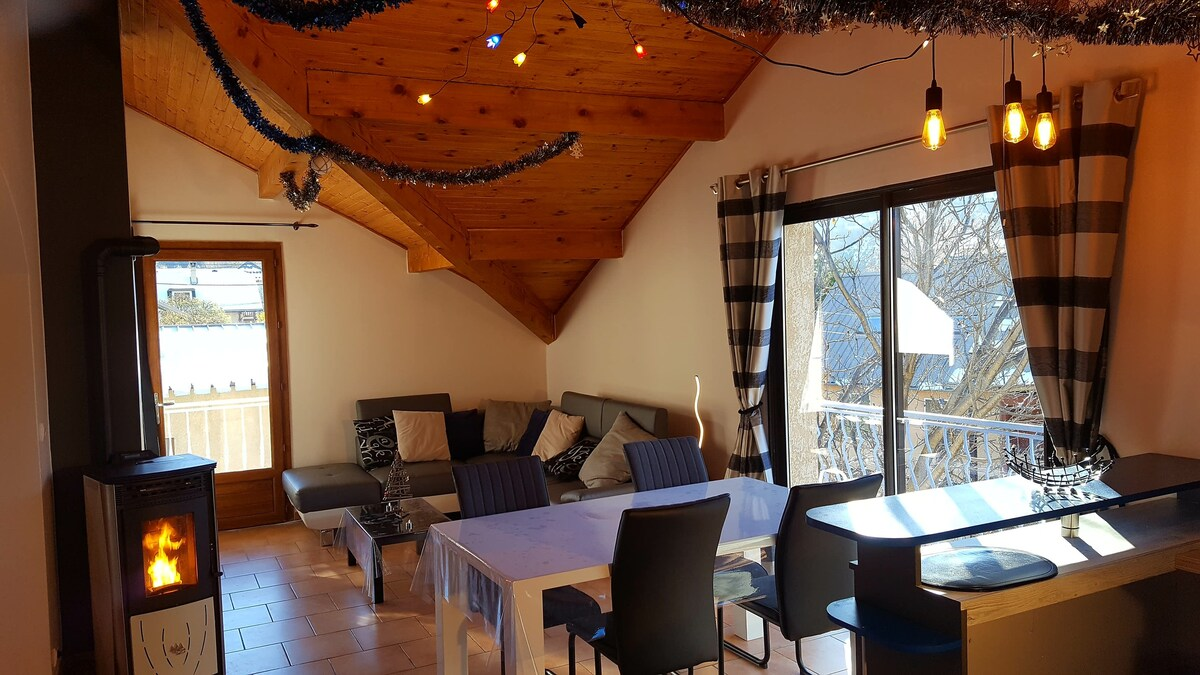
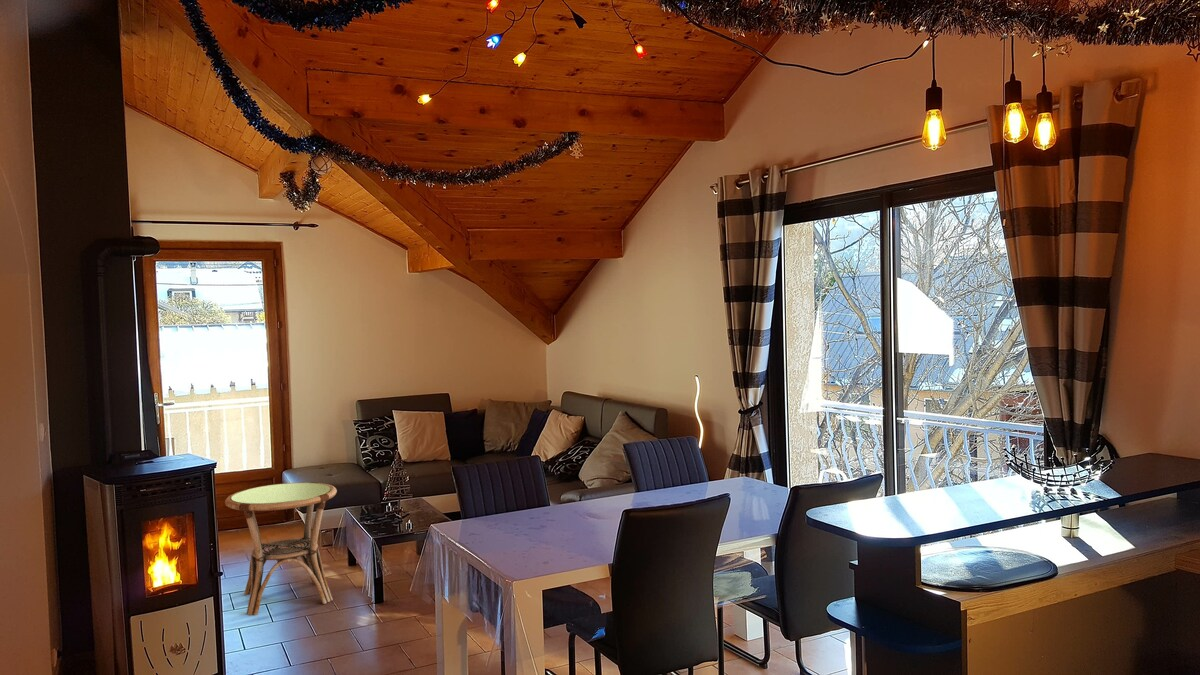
+ side table (284, 544)
